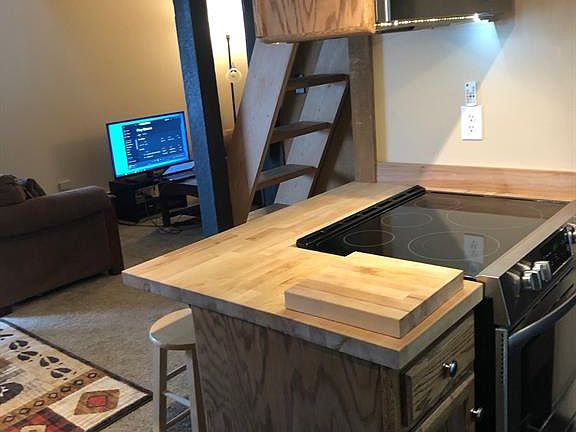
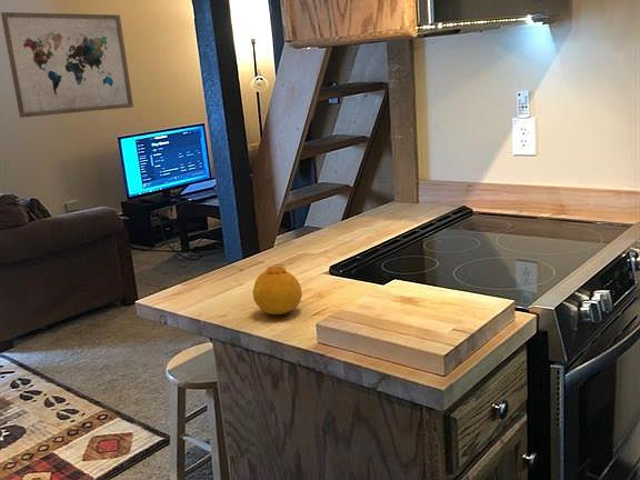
+ wall art (72, 63)
+ fruit (277, 289)
